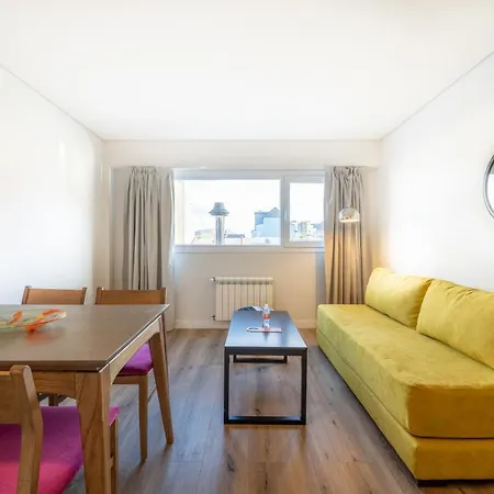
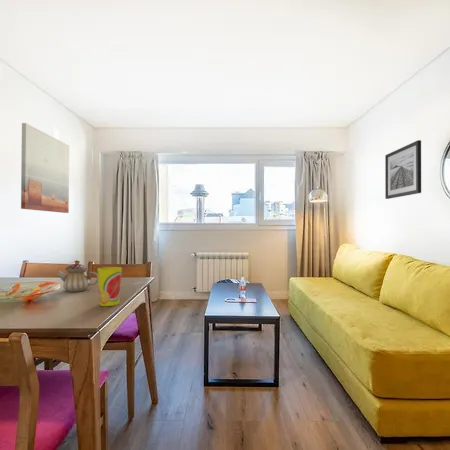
+ wall art (47, 173)
+ teapot (78, 275)
+ wall art (401, 172)
+ cup (109, 286)
